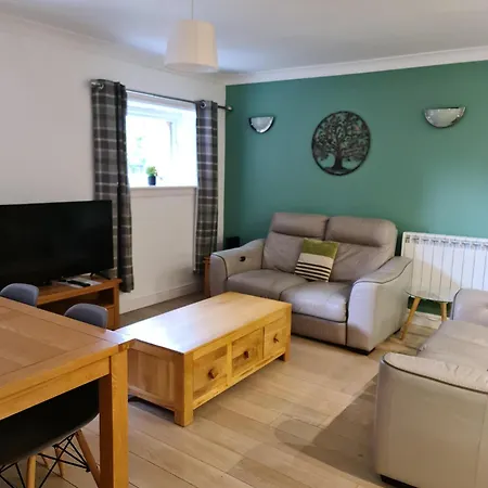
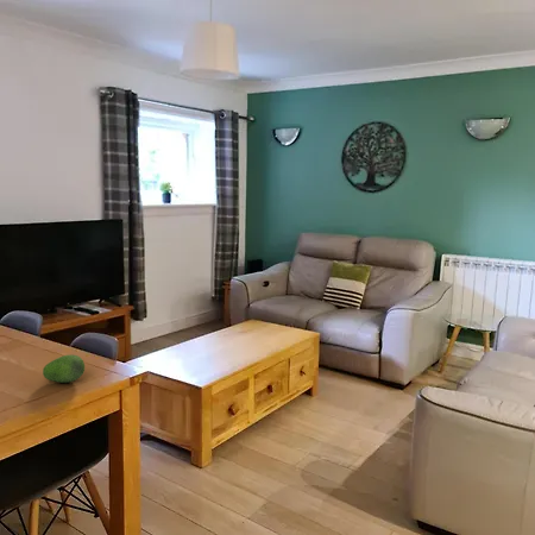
+ fruit (64, 369)
